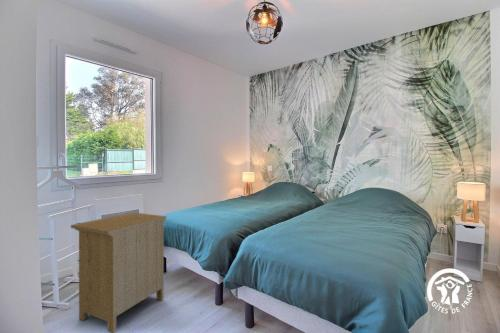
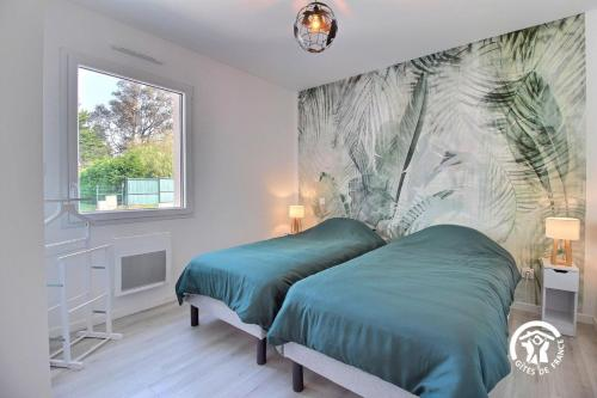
- nightstand (122, 264)
